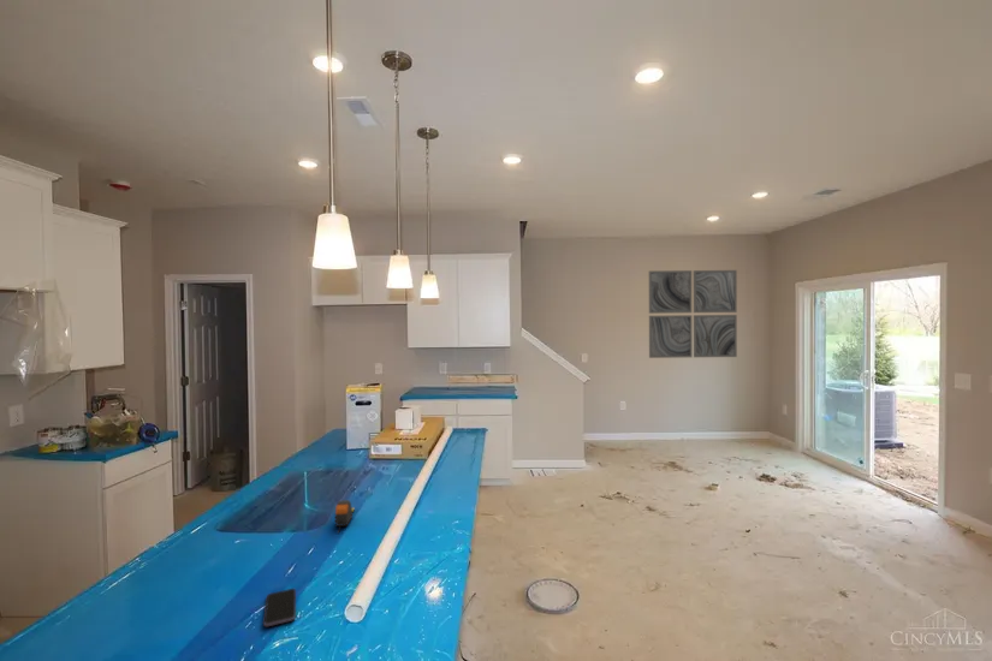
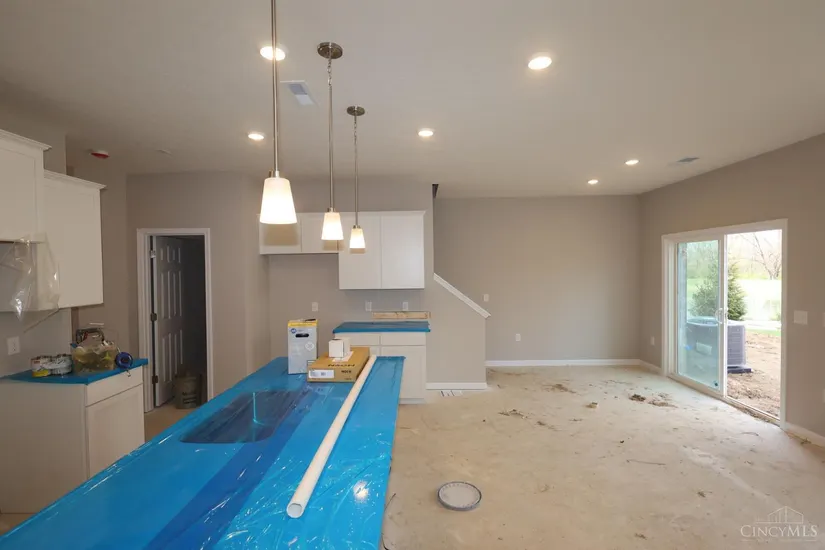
- tape measure (344, 510)
- smartphone (280, 606)
- wall art (694, 315)
